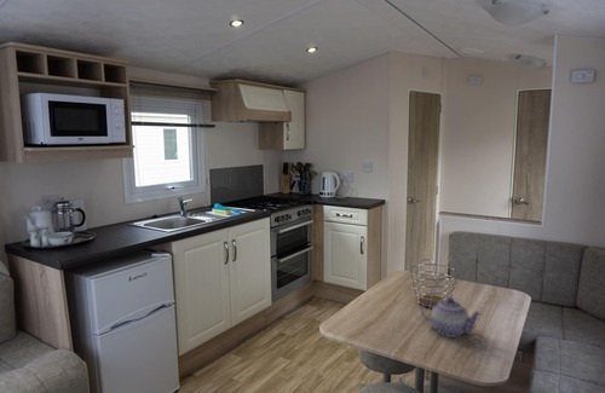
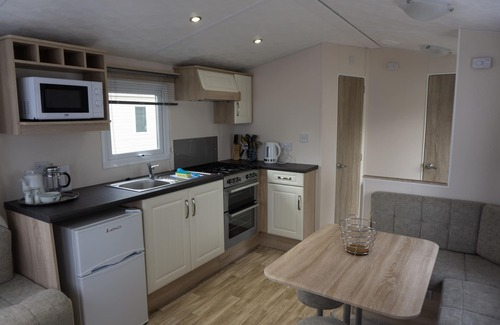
- teapot (449, 314)
